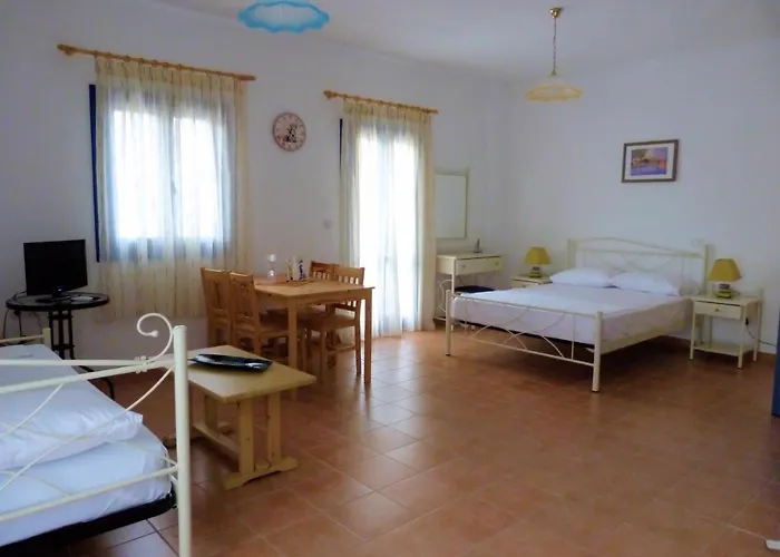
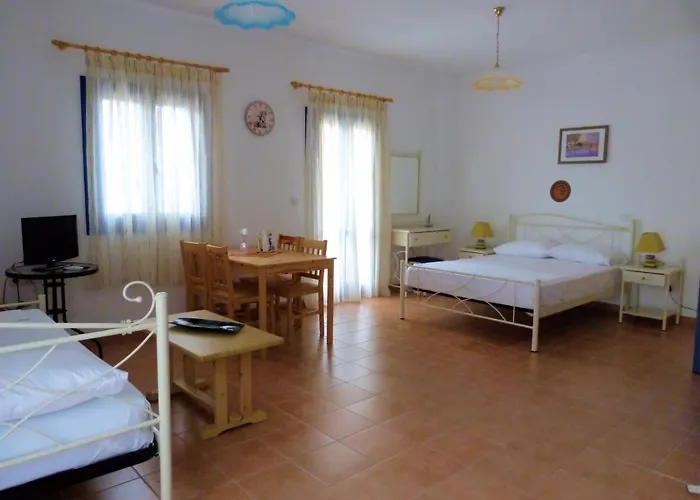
+ decorative plate (560, 191)
